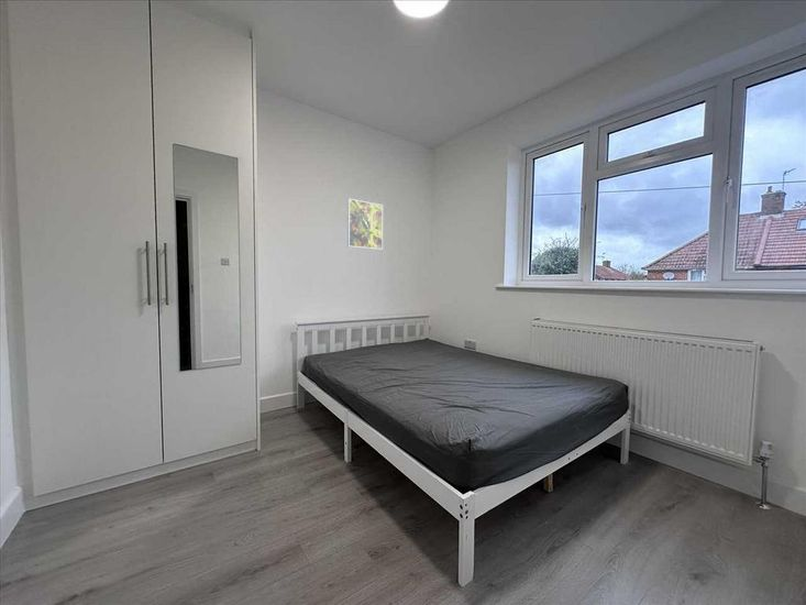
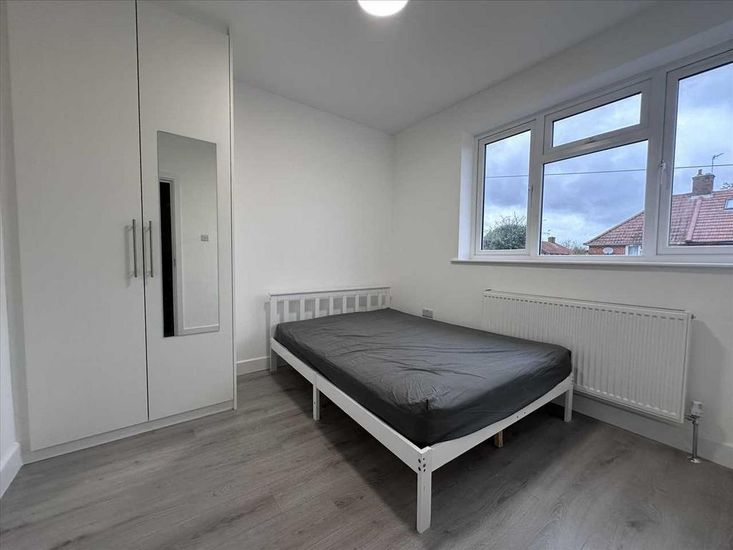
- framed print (365, 224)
